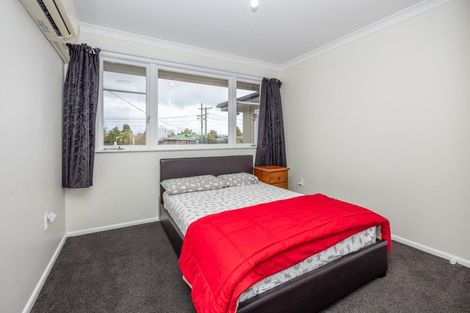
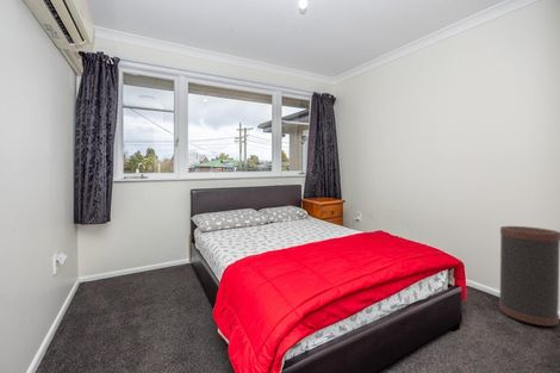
+ trash can (528, 273)
